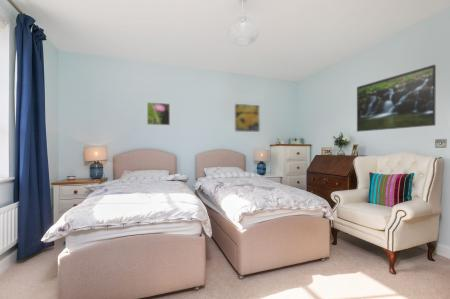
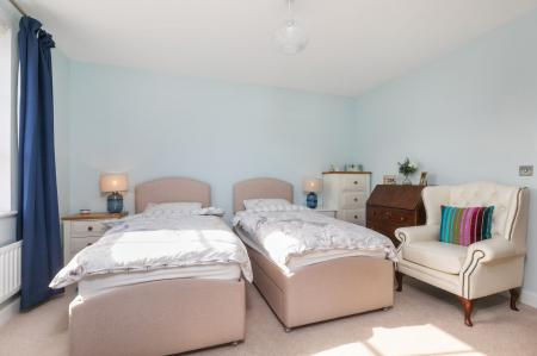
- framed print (247, 118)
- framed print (158, 114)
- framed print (390, 103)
